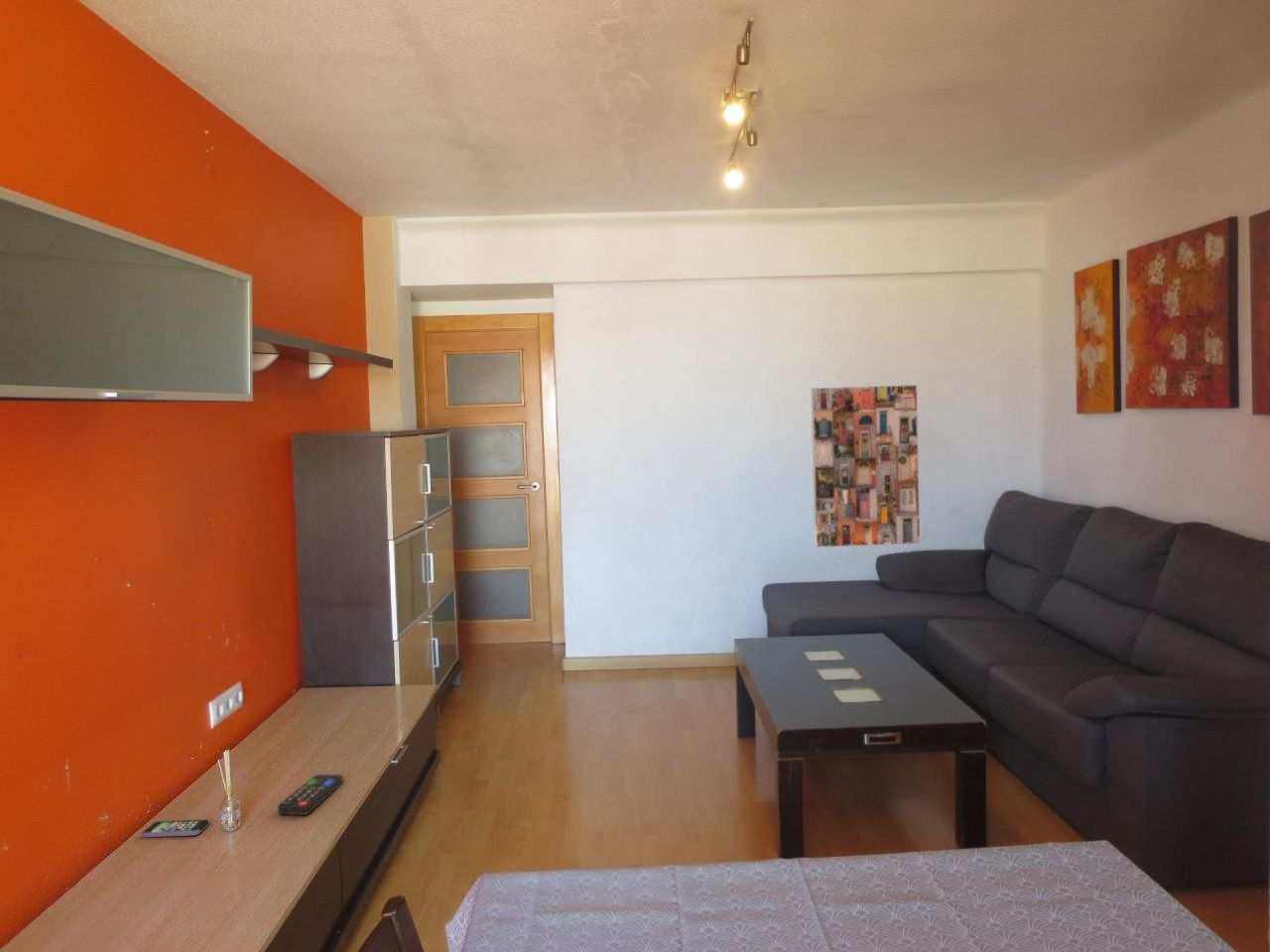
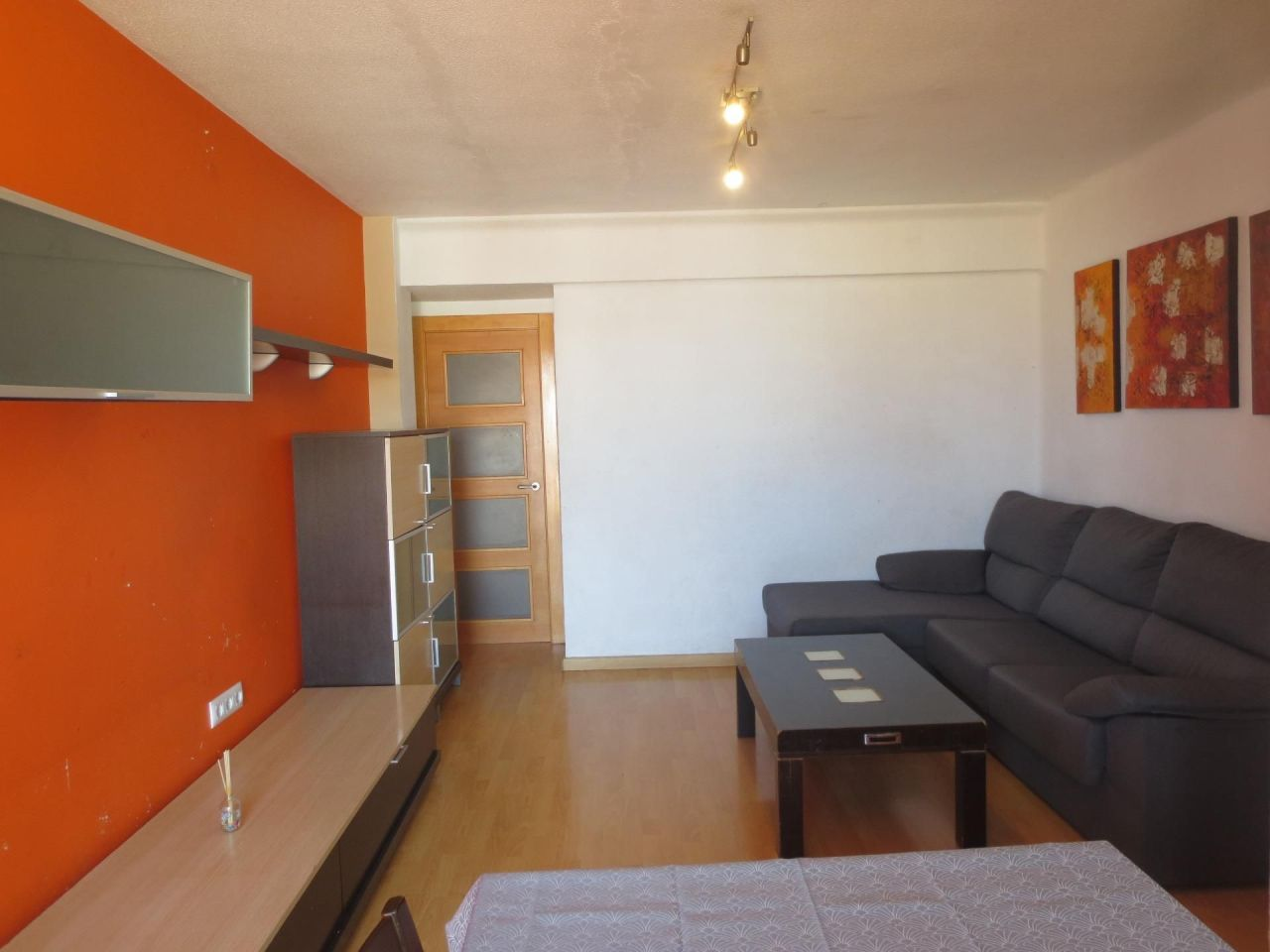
- smartphone (176, 828)
- remote control (312, 792)
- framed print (865, 466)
